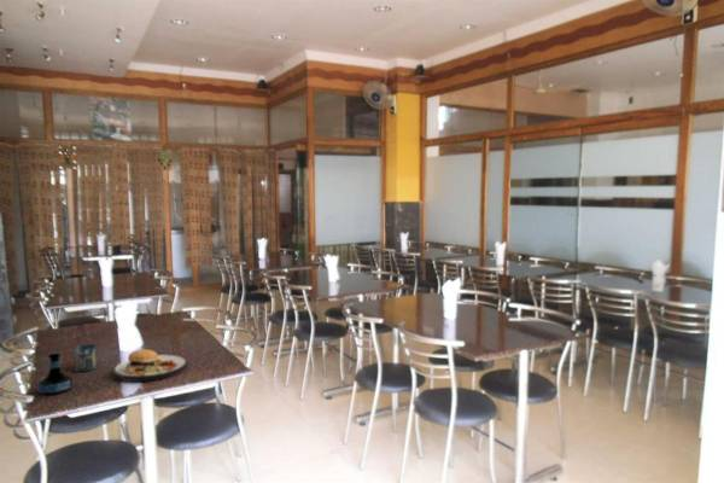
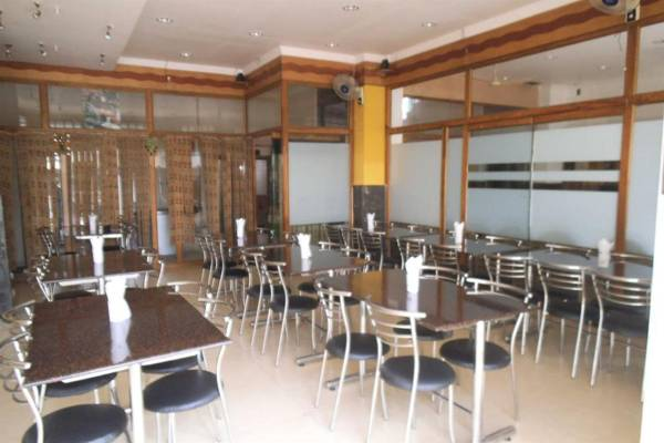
- cup (86, 356)
- tequila bottle (54, 371)
- plate (151, 353)
